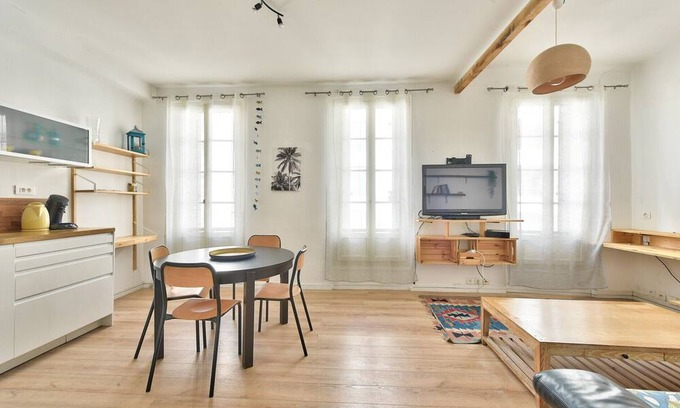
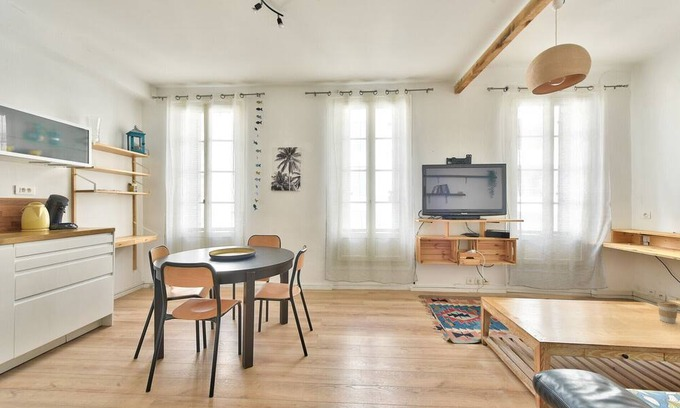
+ coffee cup (667, 311)
